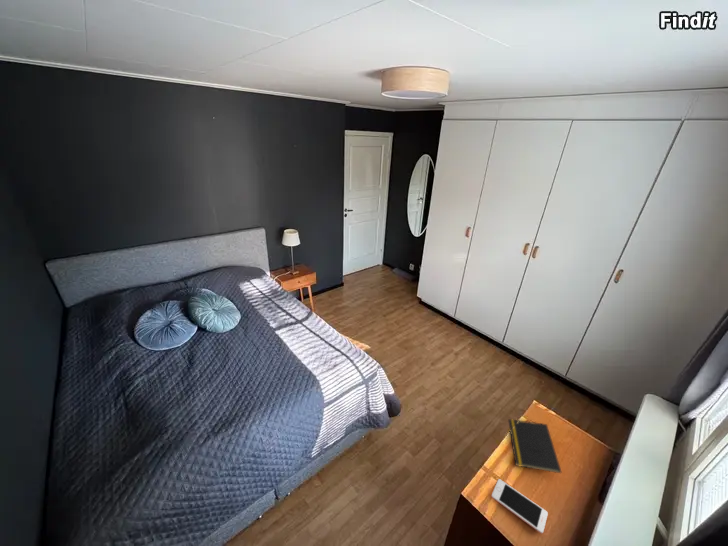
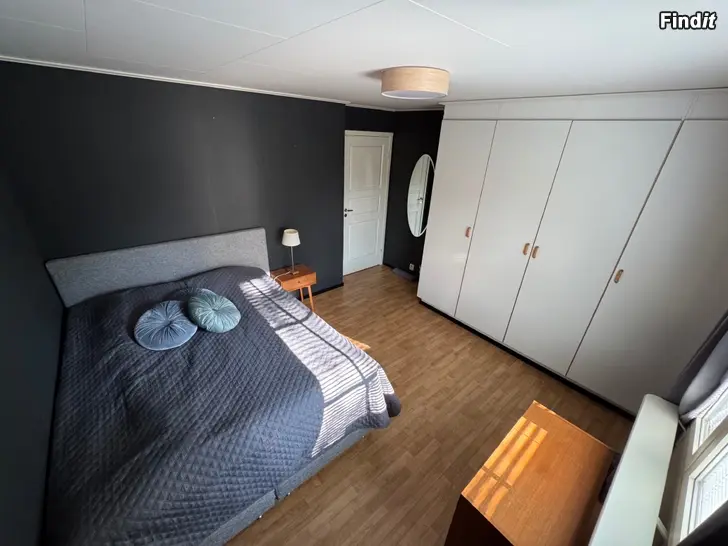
- notepad (532, 443)
- cell phone (518, 504)
